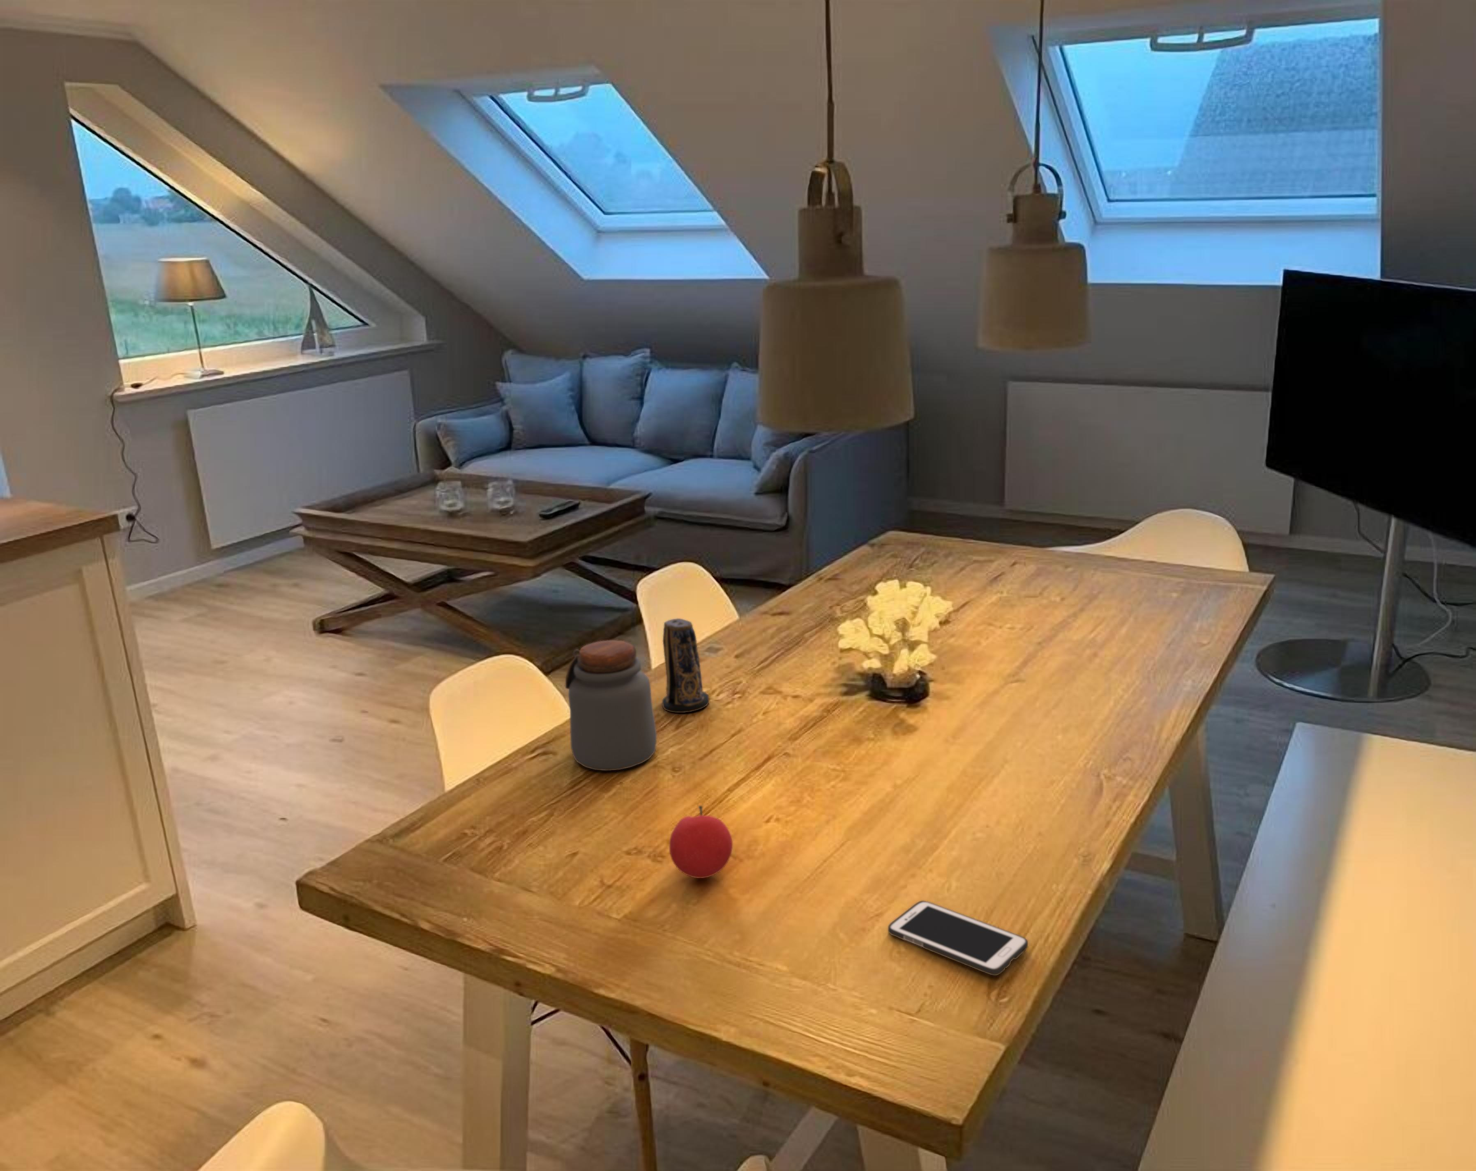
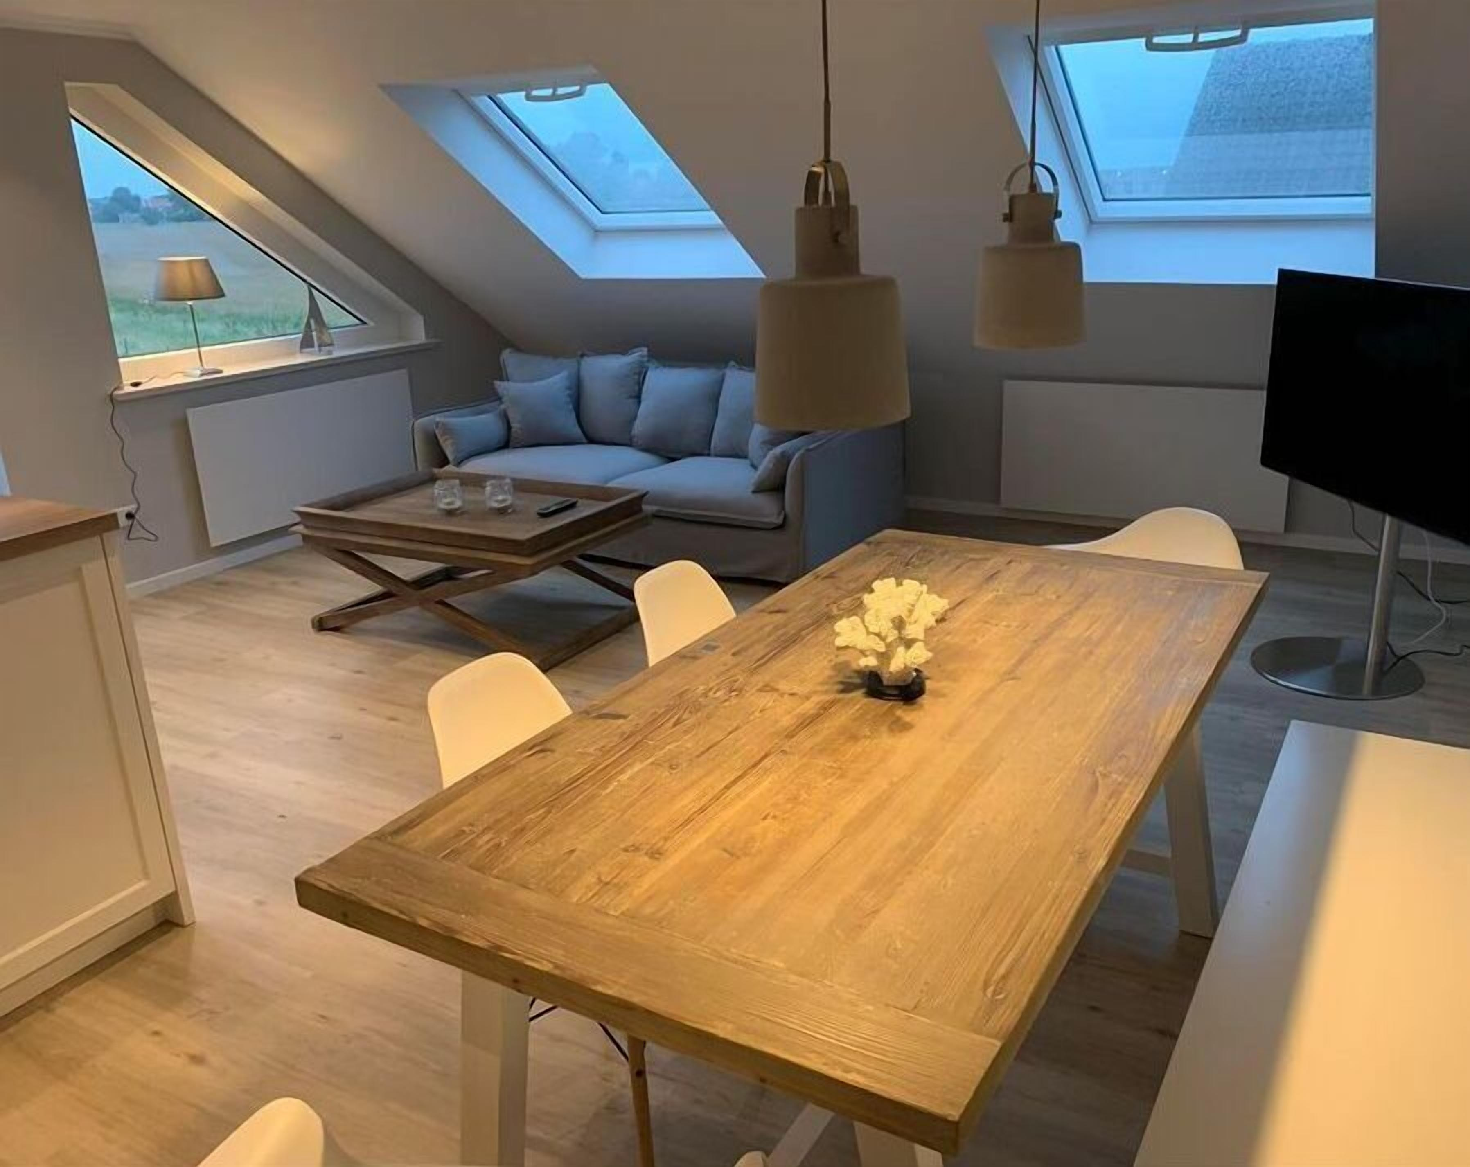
- cell phone (956, 936)
- candle (683, 663)
- jar (611, 702)
- fruit (700, 845)
